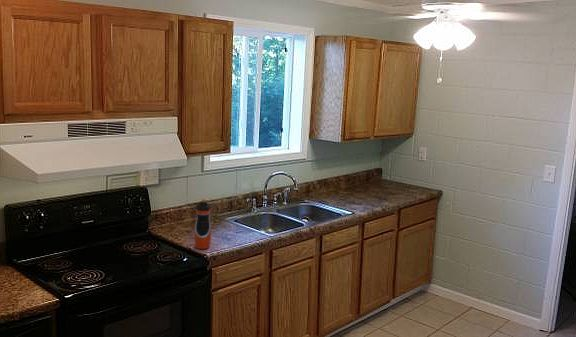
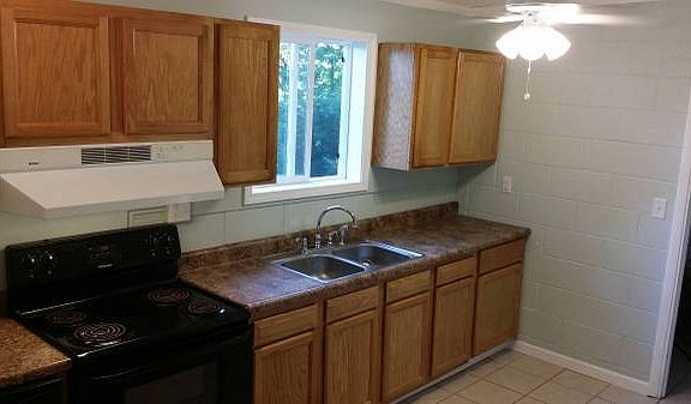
- water bottle (203, 223)
